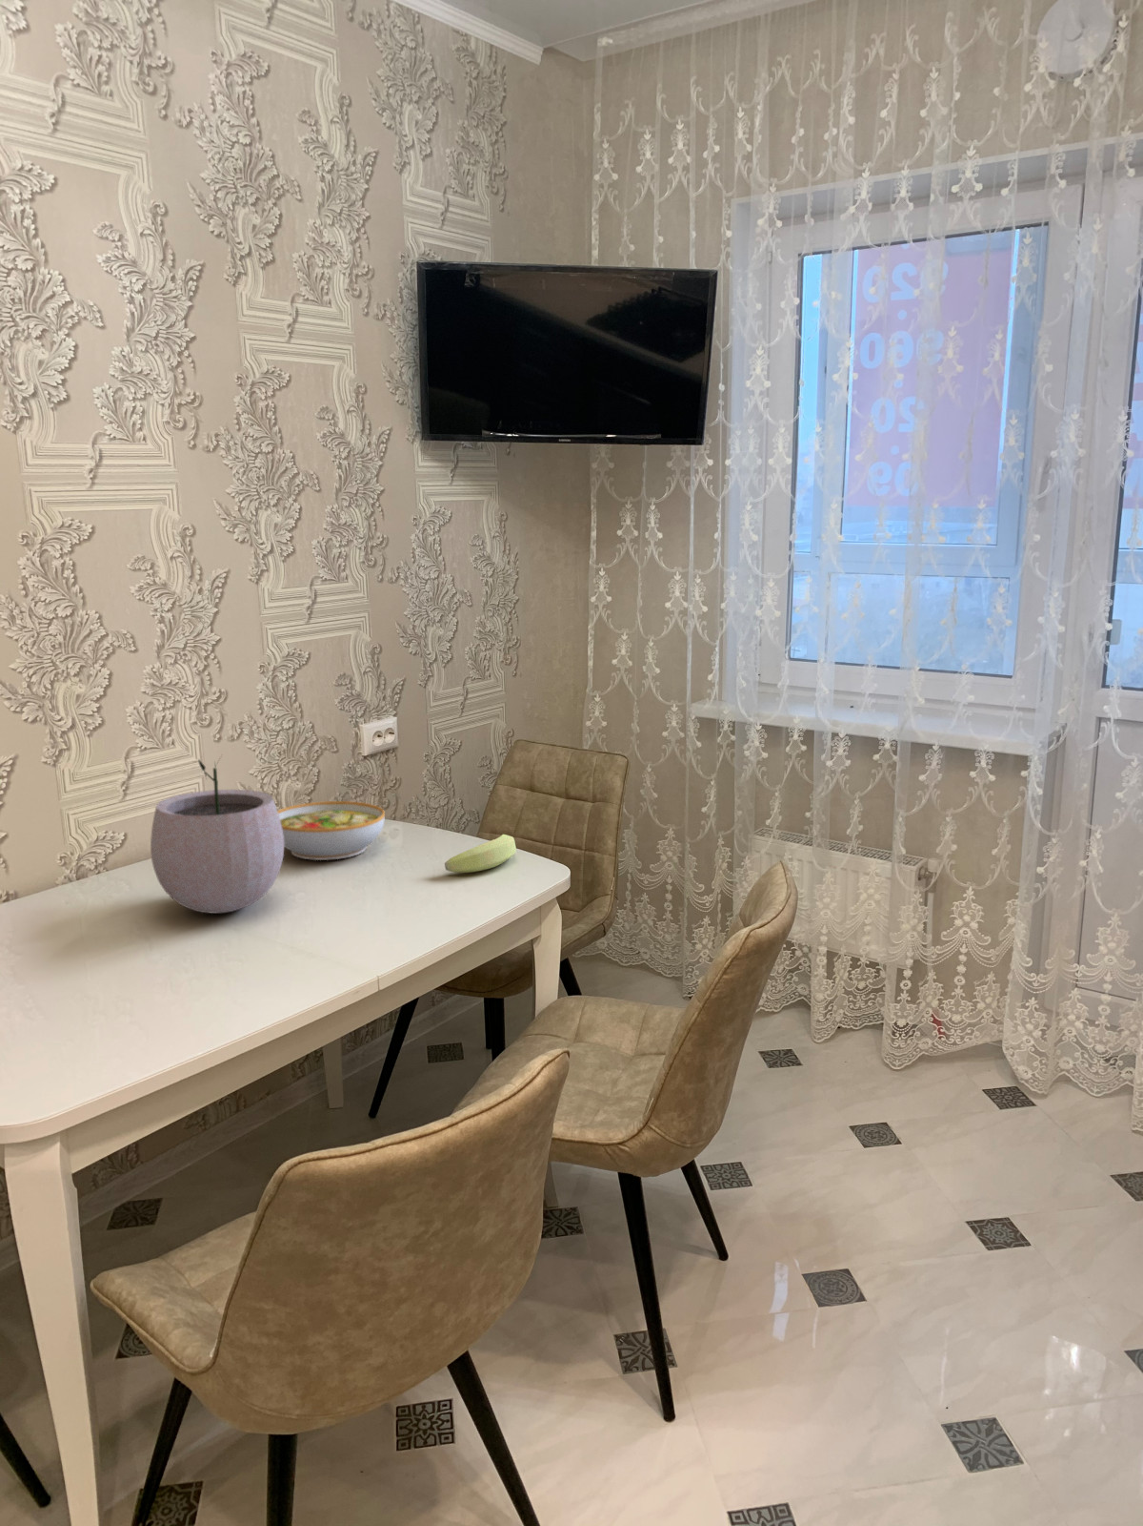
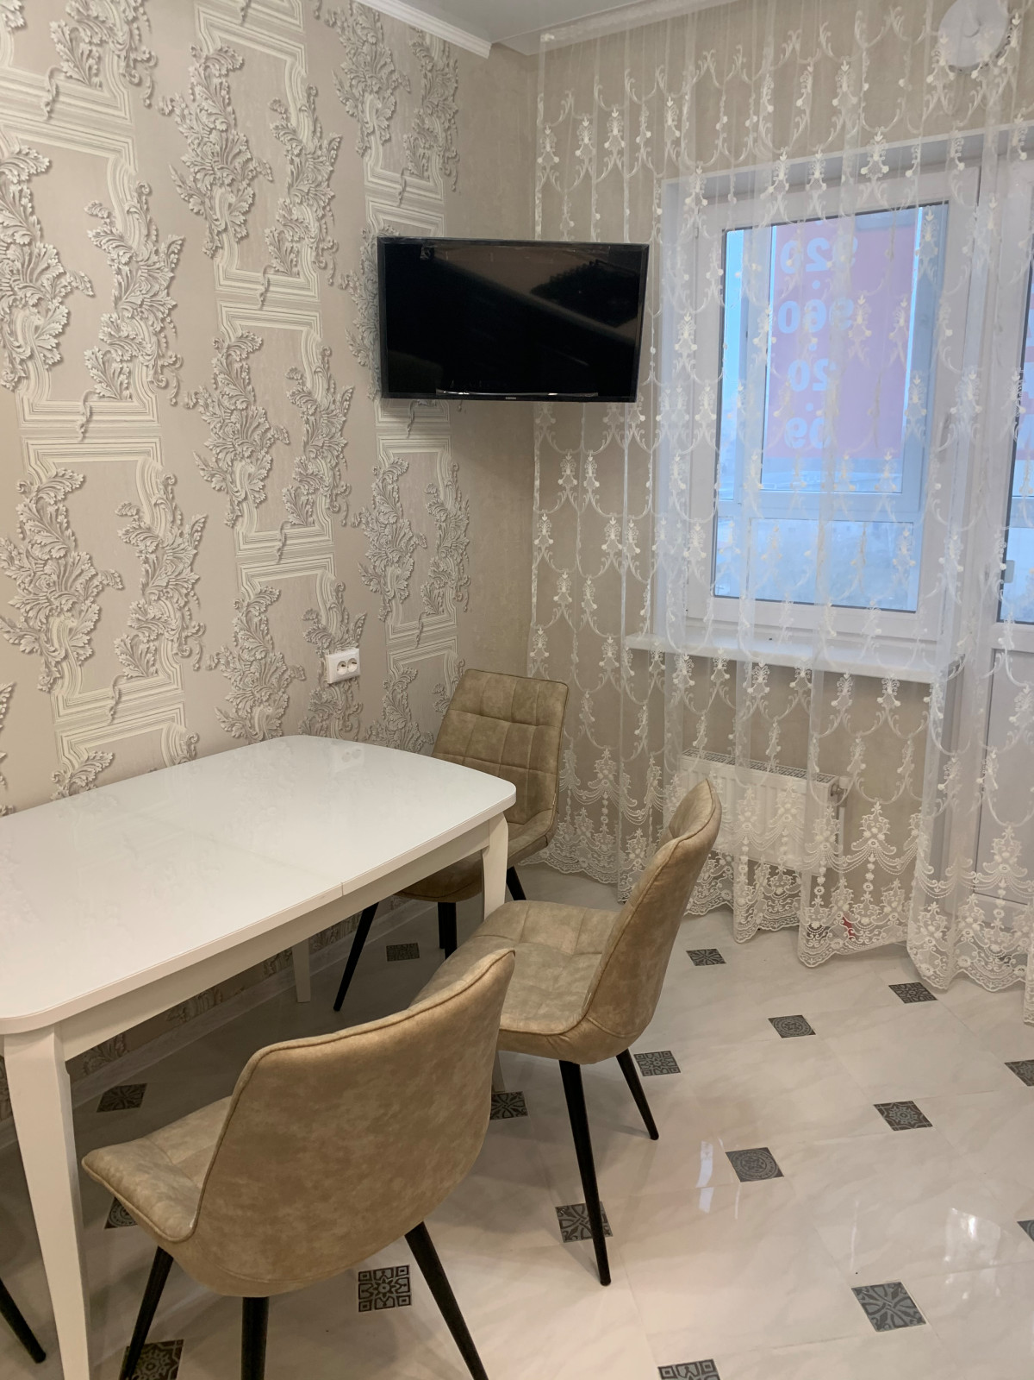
- plant pot (217, 831)
- banana (483, 848)
- bowl (328, 831)
